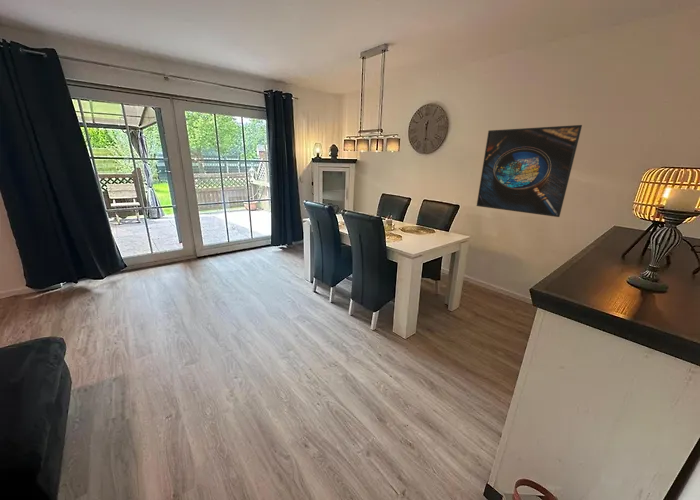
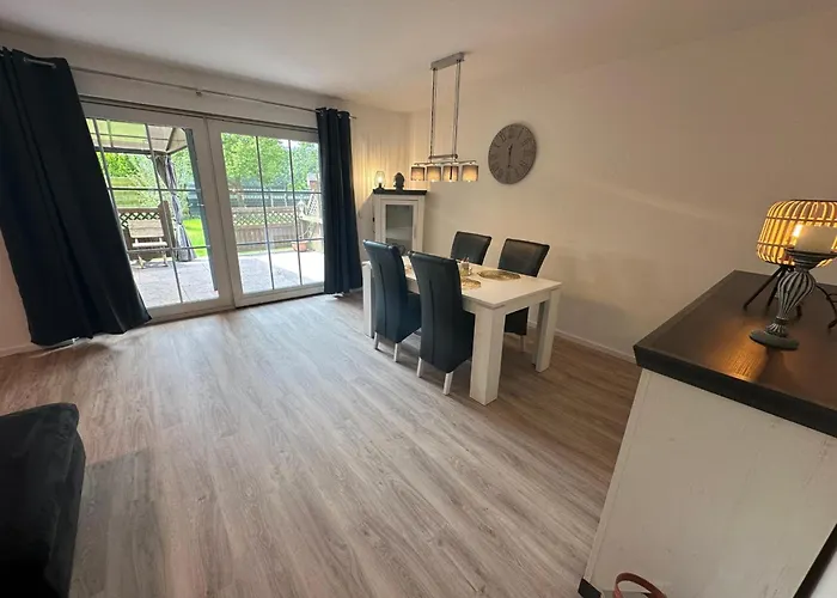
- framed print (521, 171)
